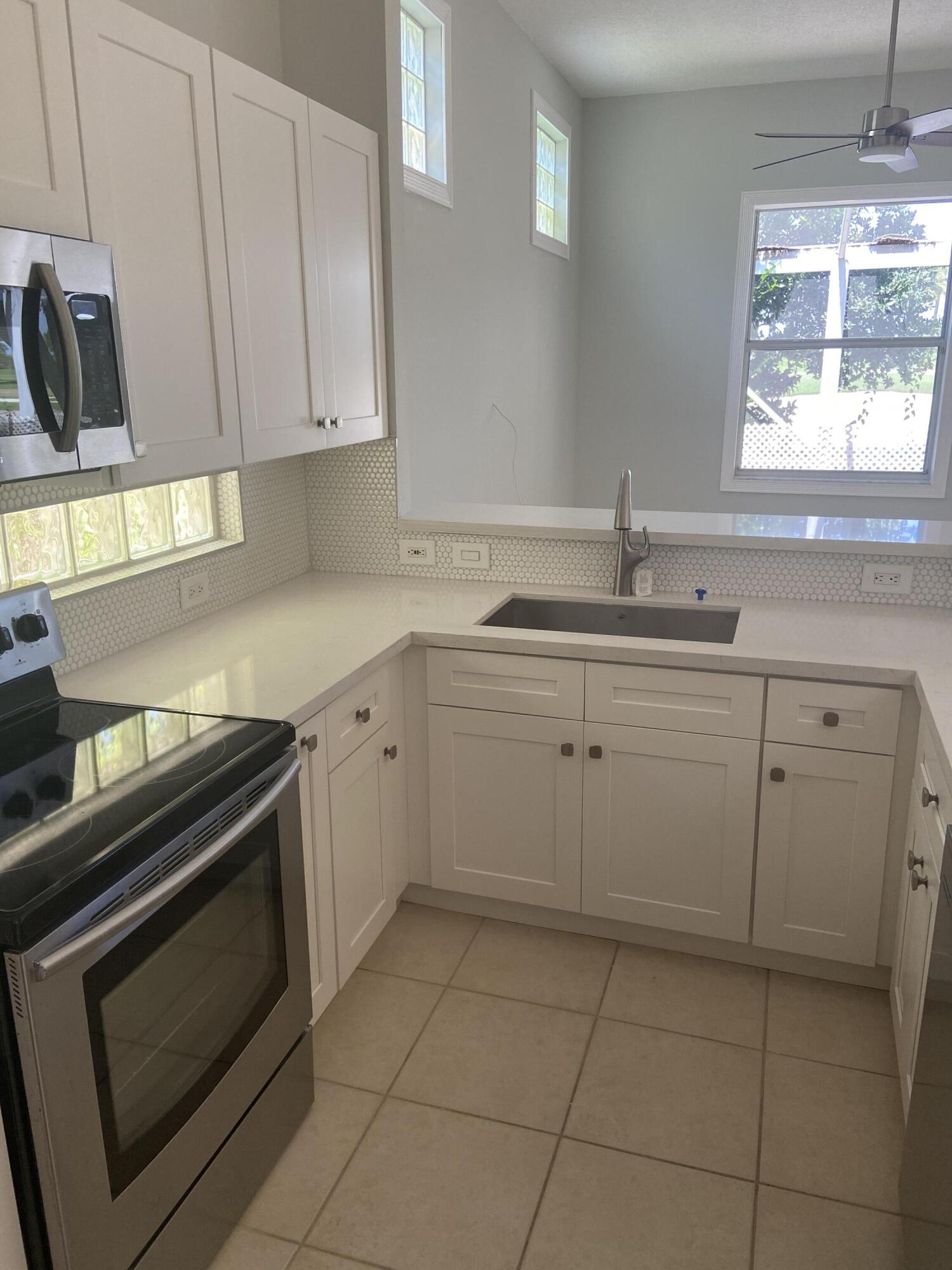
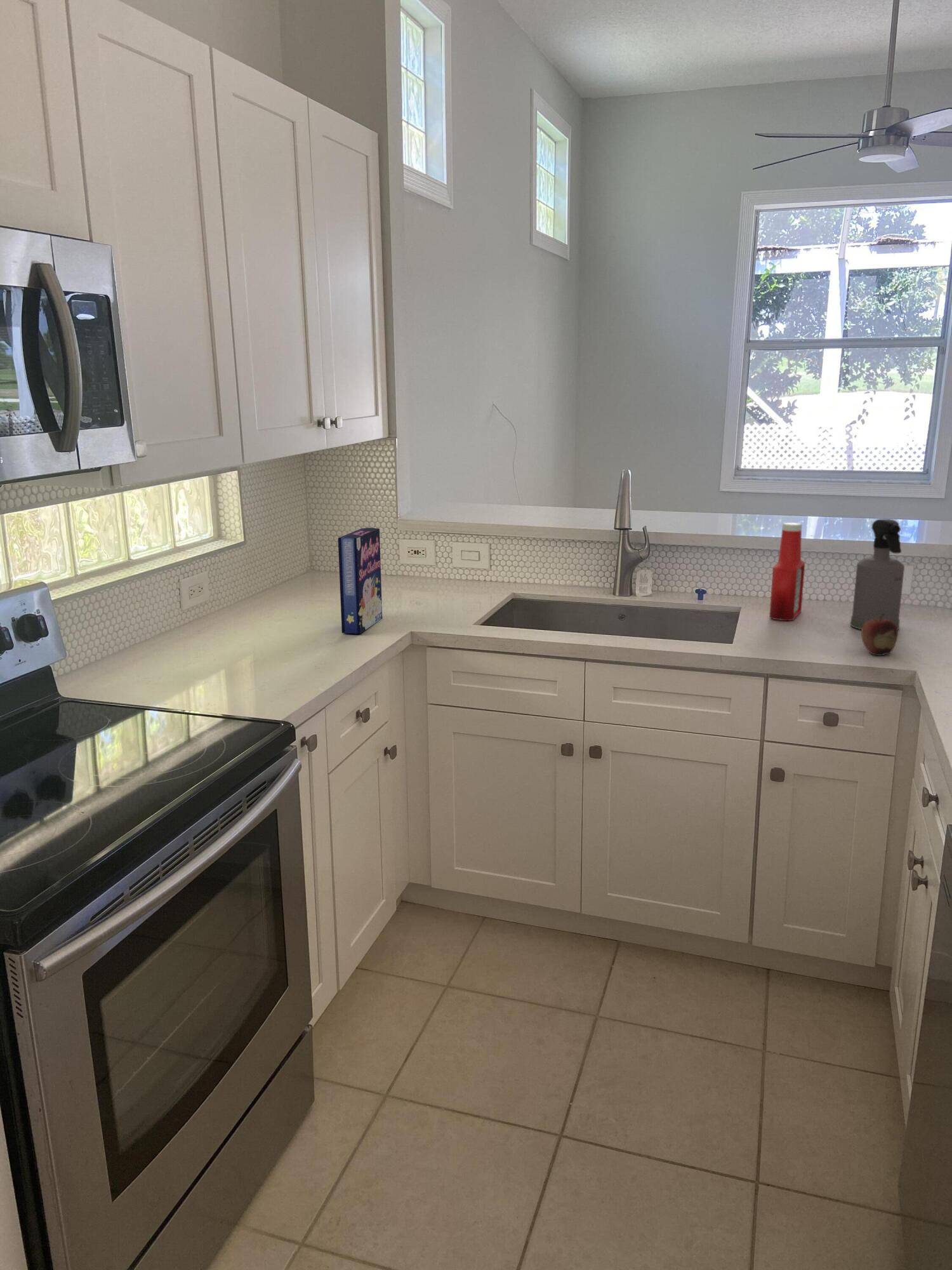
+ soap bottle (788, 570)
+ fruit (878, 633)
+ spray bottle (881, 573)
+ cereal box (360, 579)
